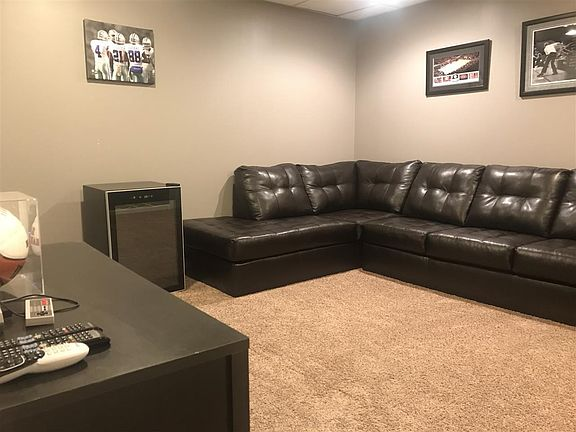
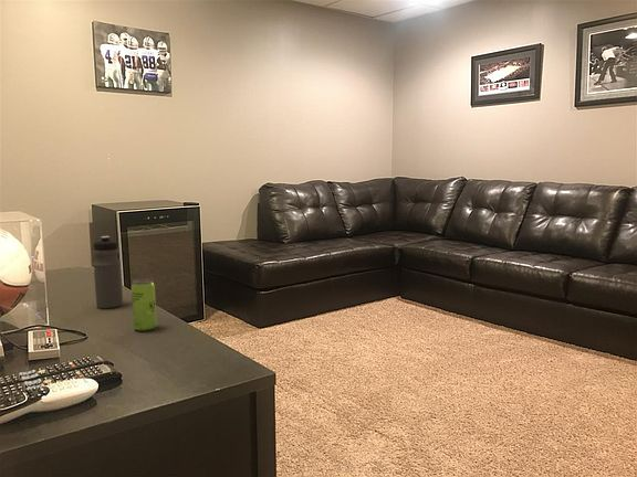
+ water bottle (107, 271)
+ beverage can (144, 304)
